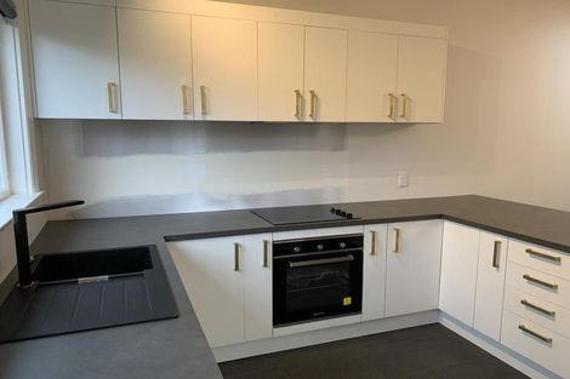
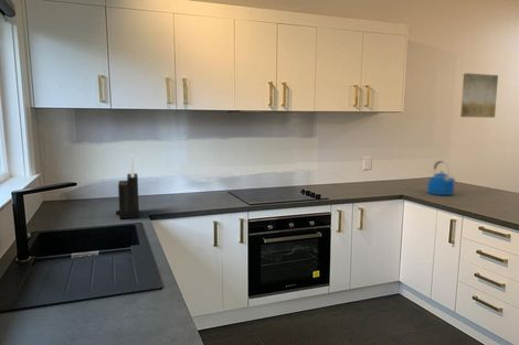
+ kettle (443, 177)
+ knife block (126, 185)
+ wall art (479, 96)
